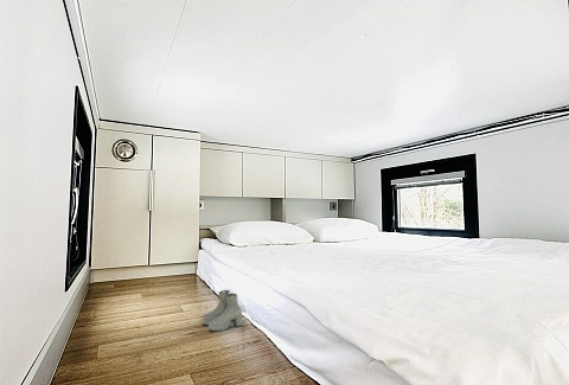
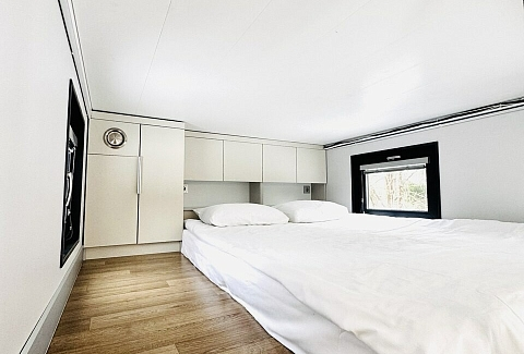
- boots (222, 308)
